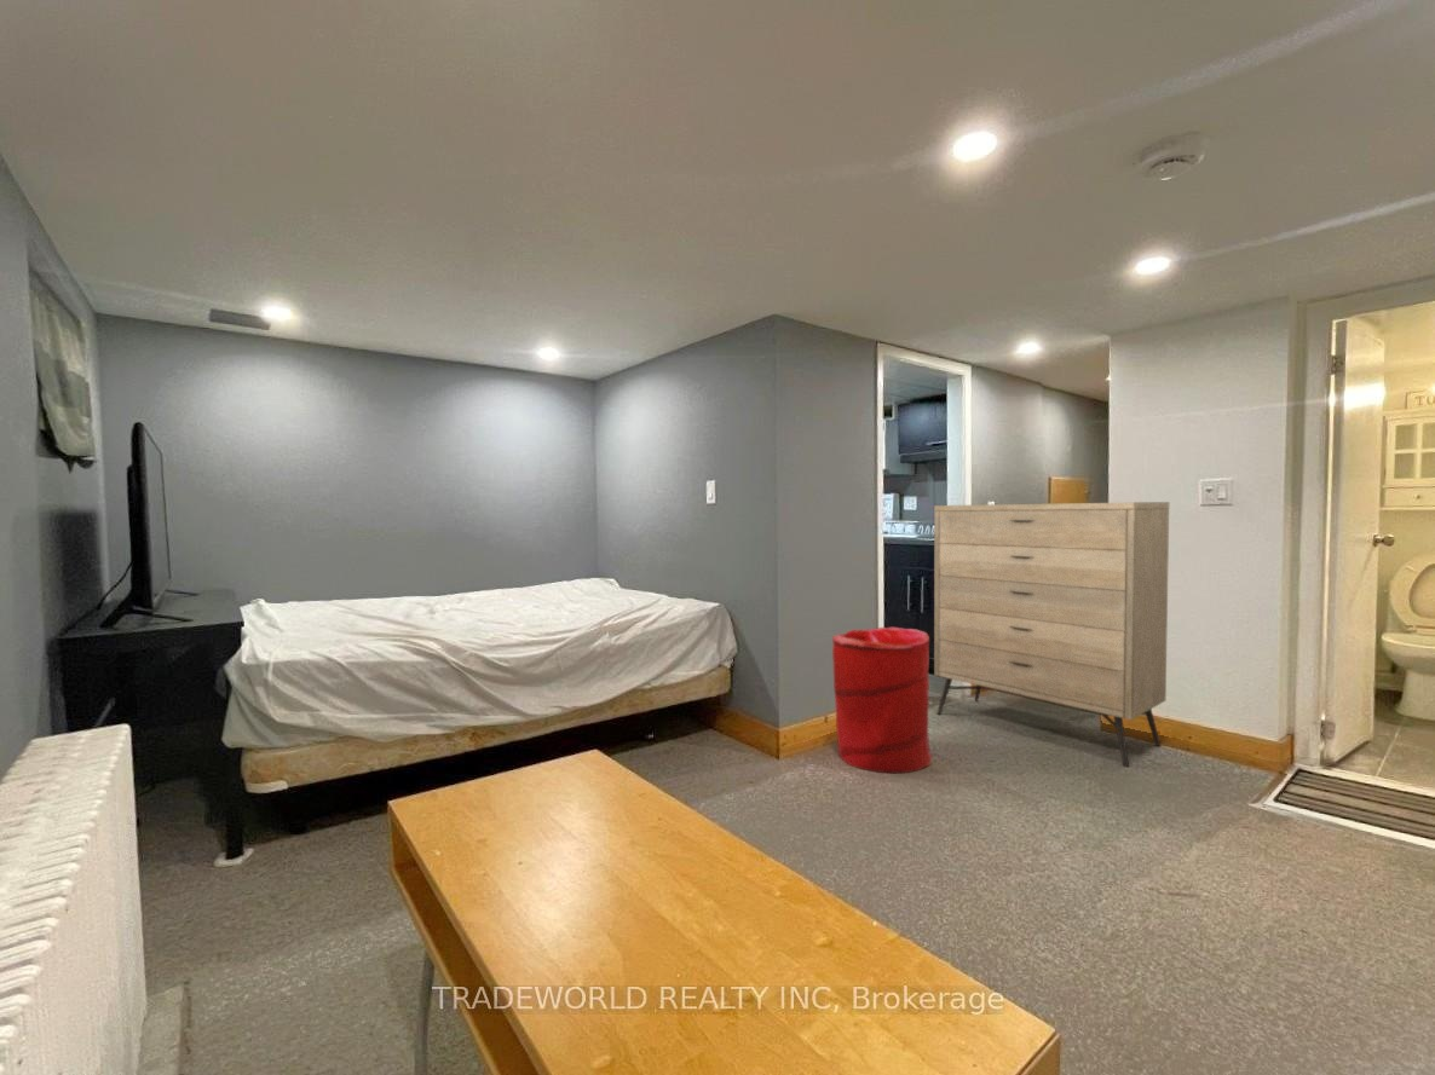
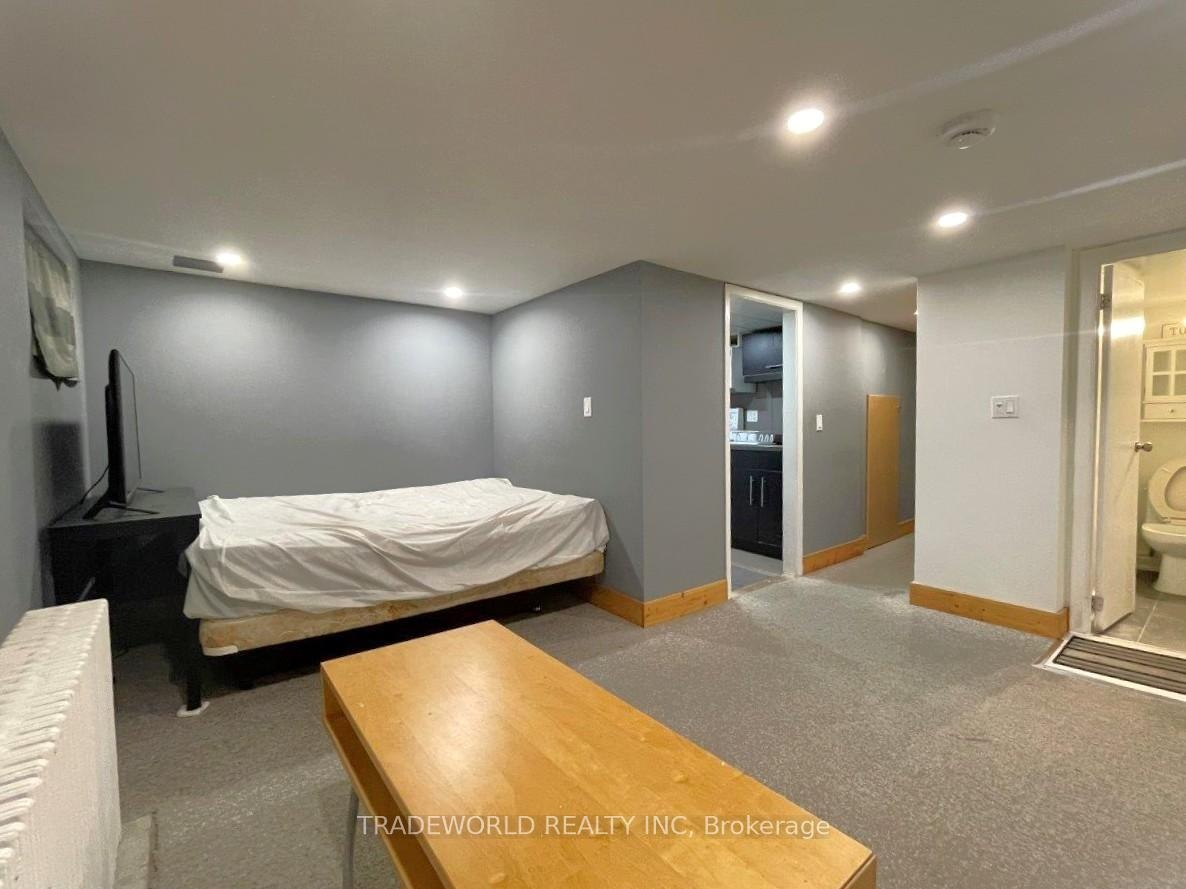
- laundry hamper (880, 693)
- dresser (1041, 617)
